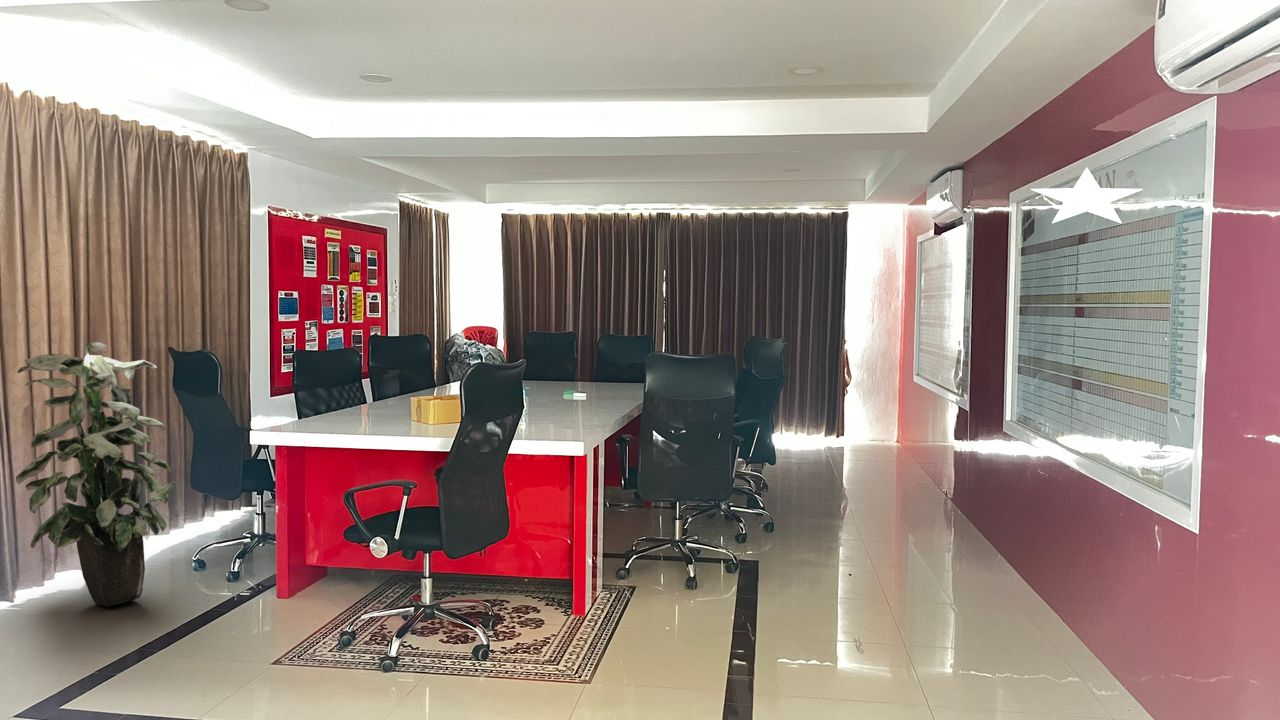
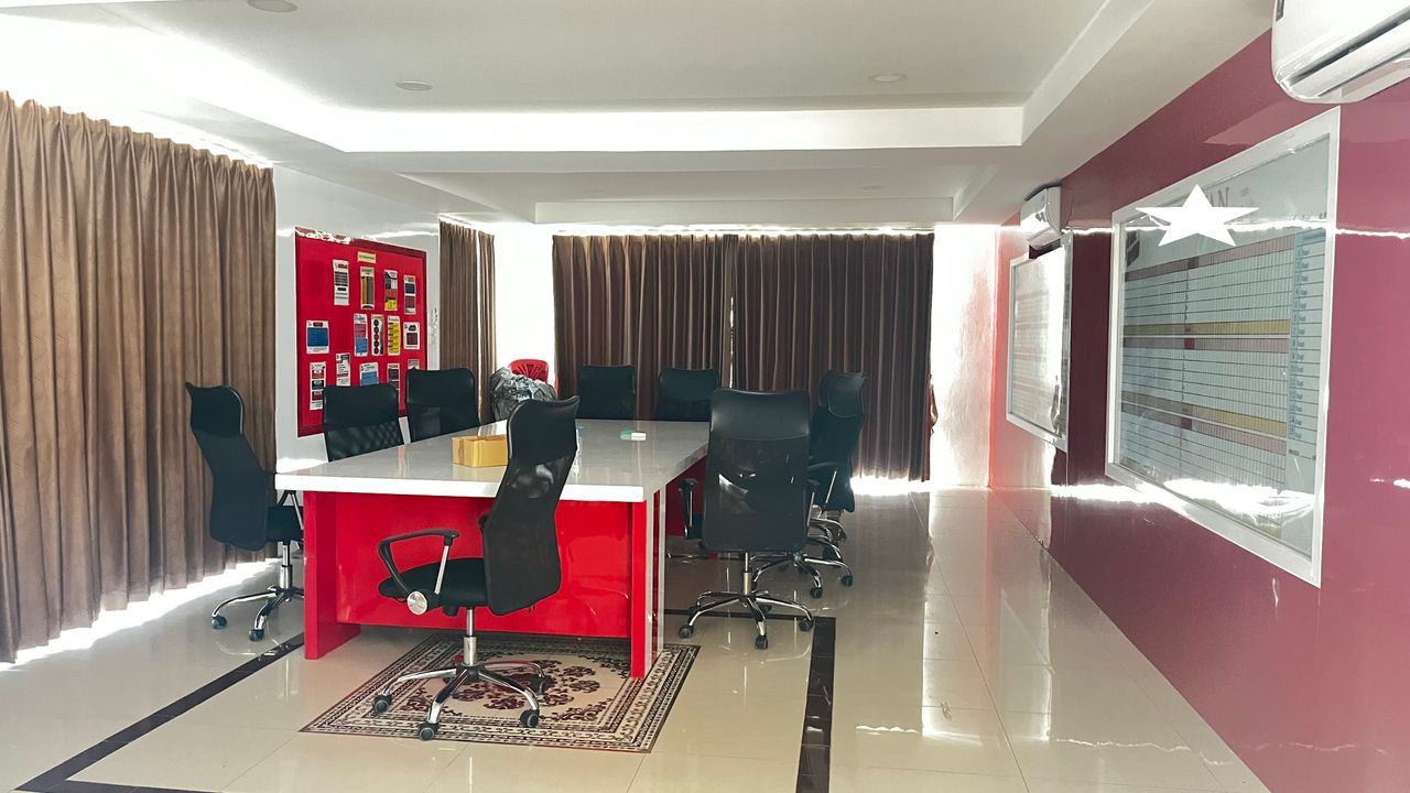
- indoor plant (97, 473)
